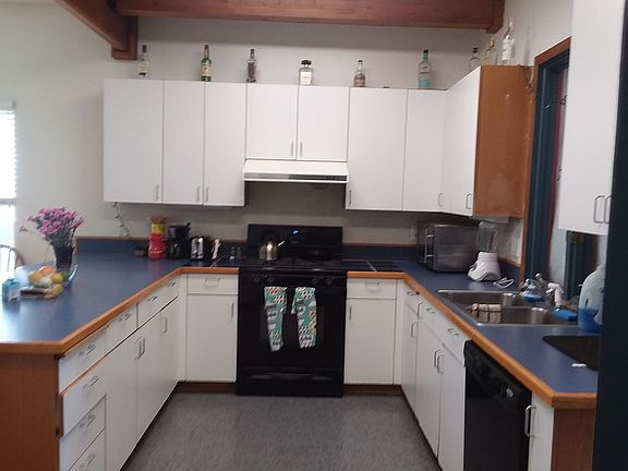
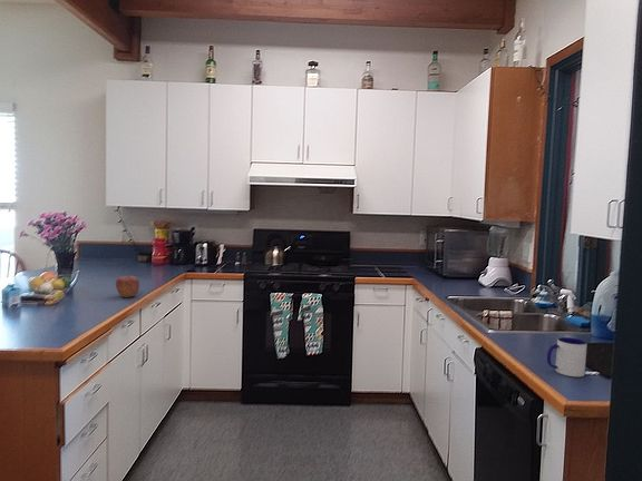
+ apple (127, 286)
+ mug (565, 356)
